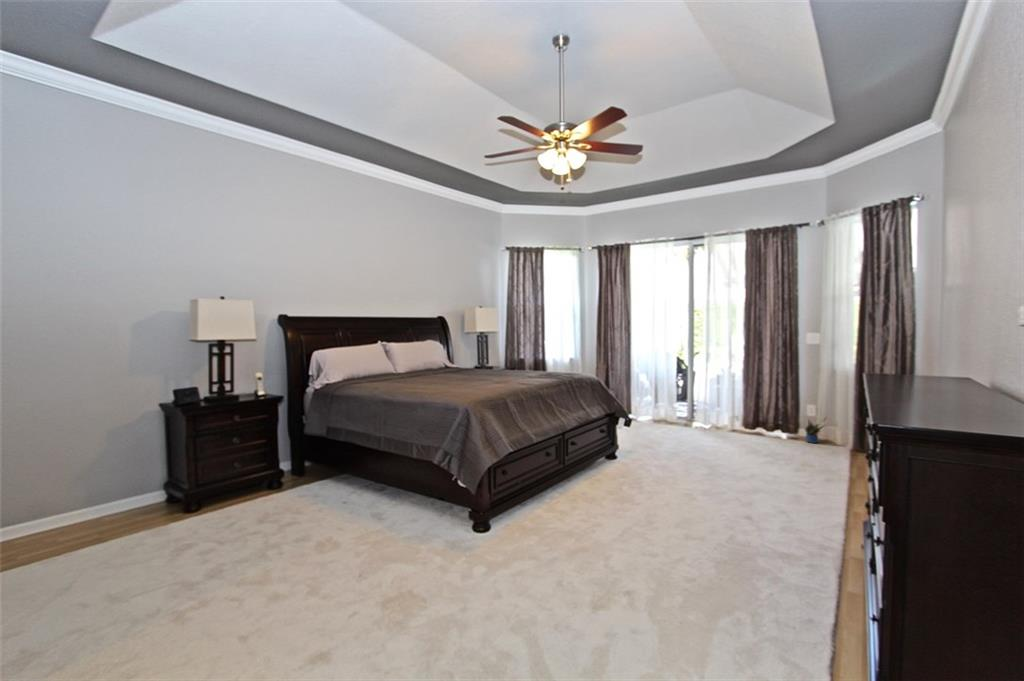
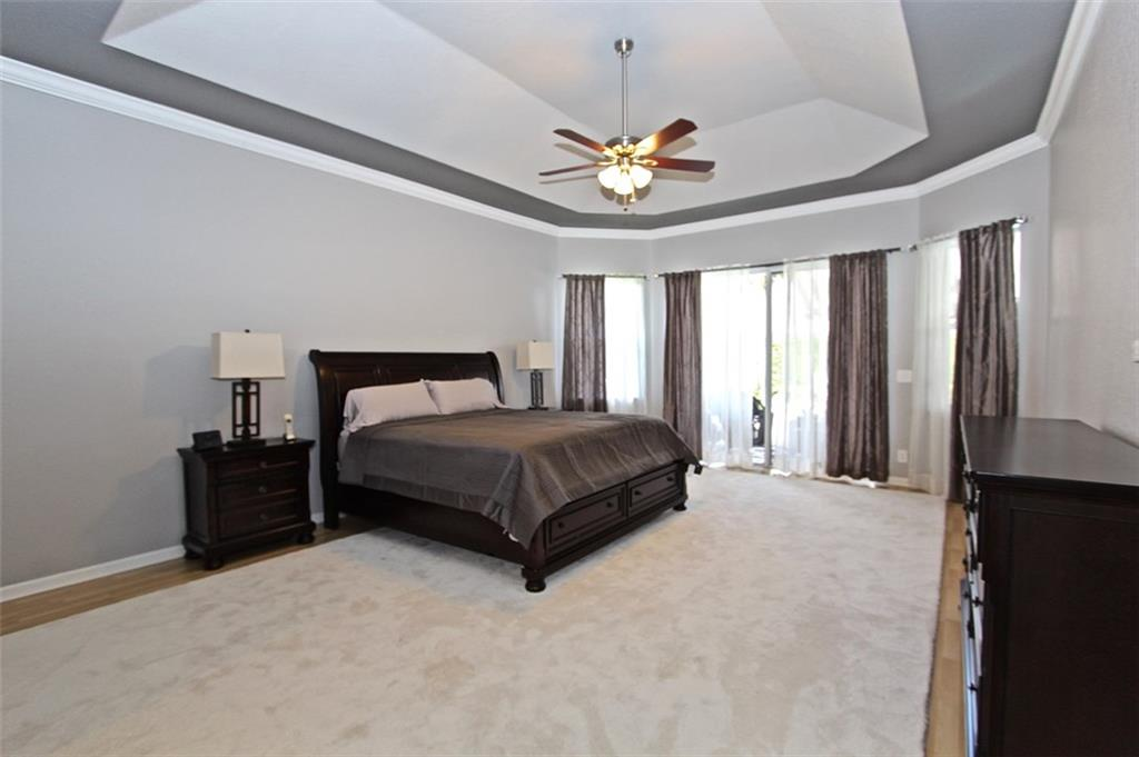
- potted plant (815, 428)
